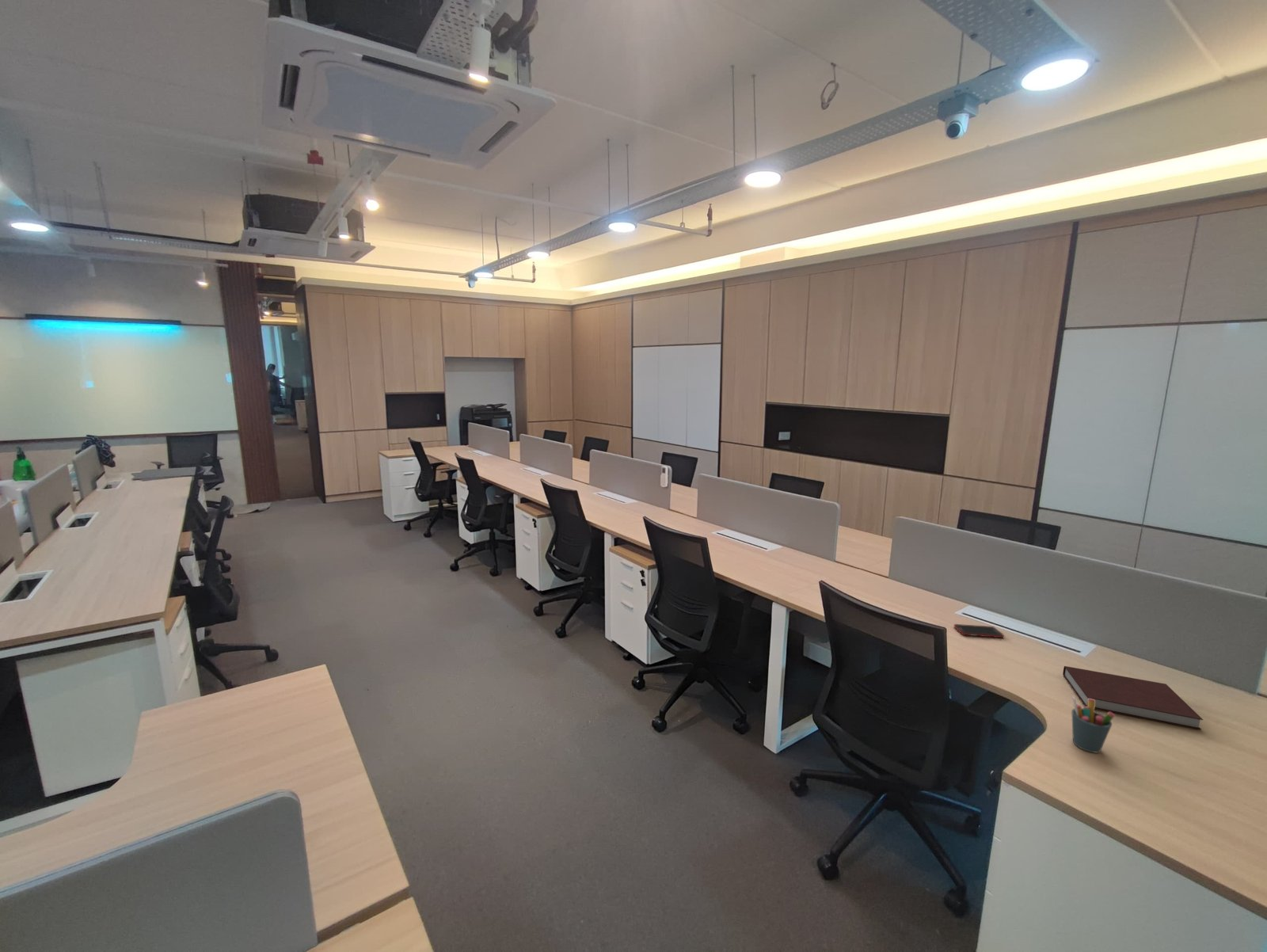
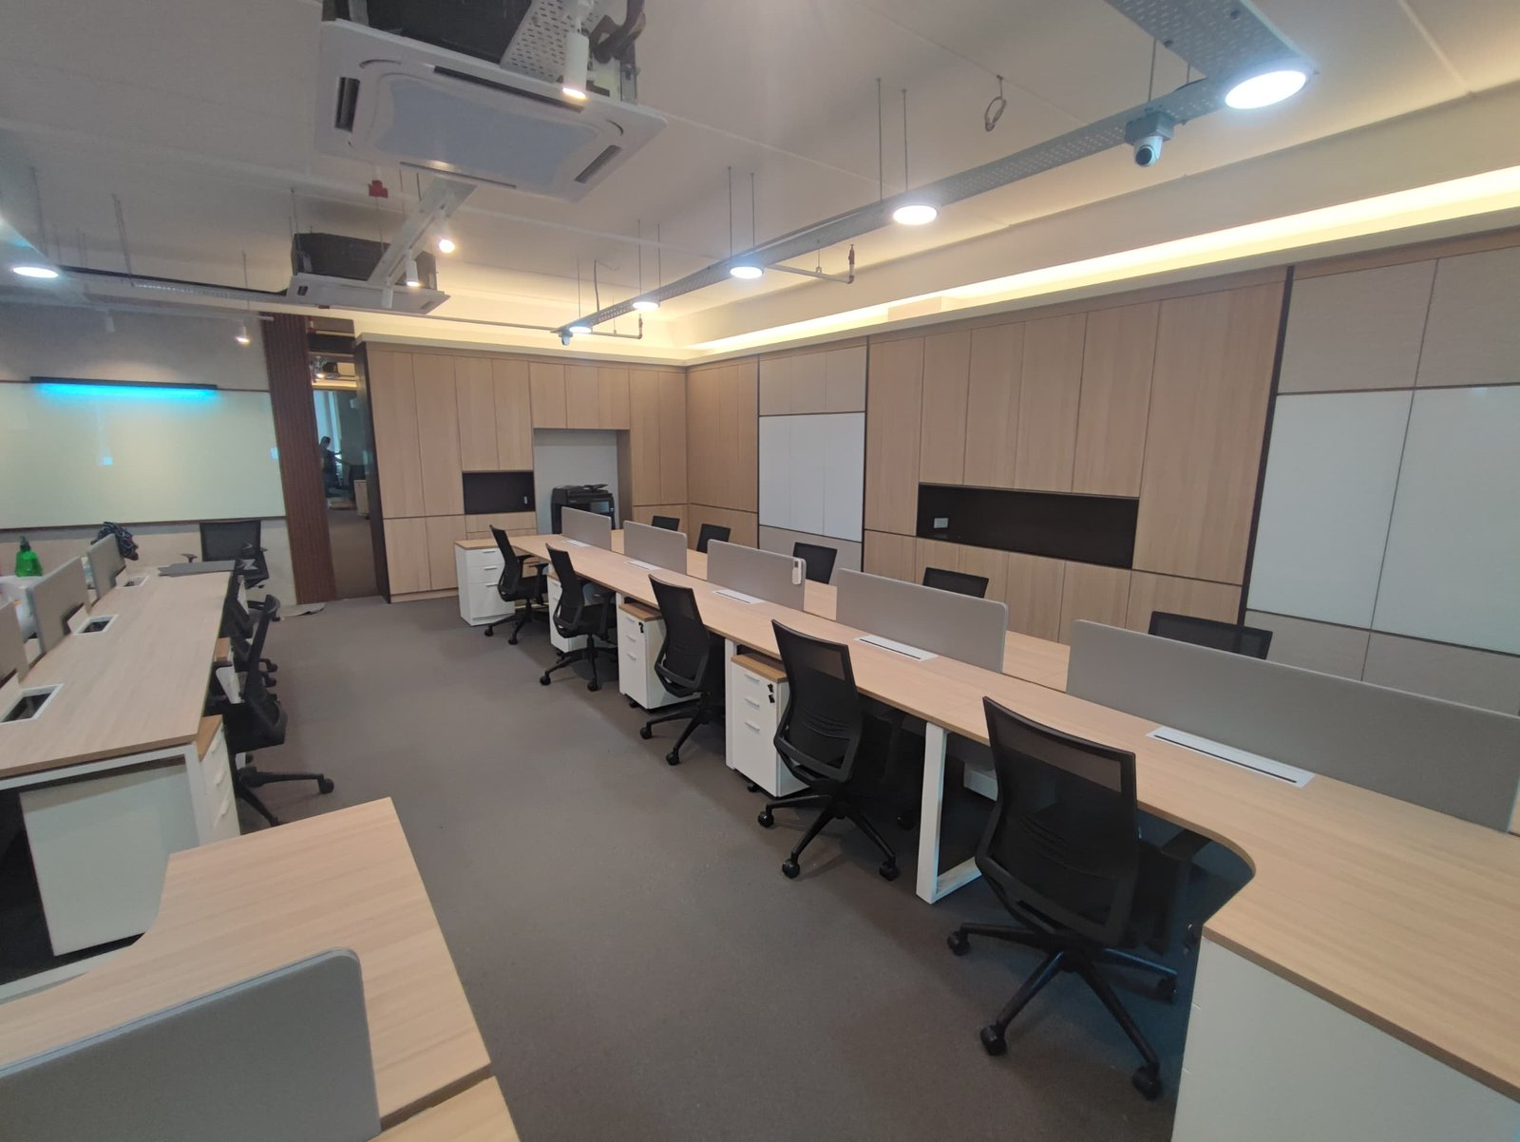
- cell phone (978, 630)
- notebook (1126, 695)
- pen holder (1090, 723)
